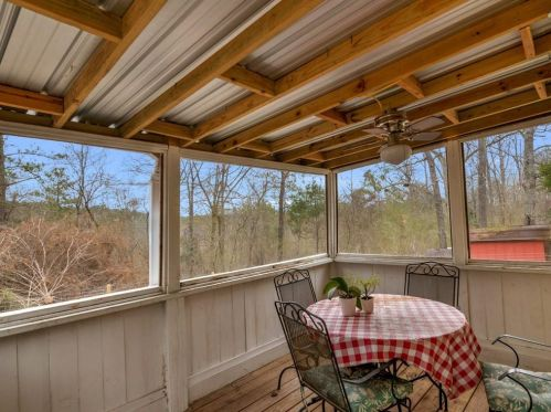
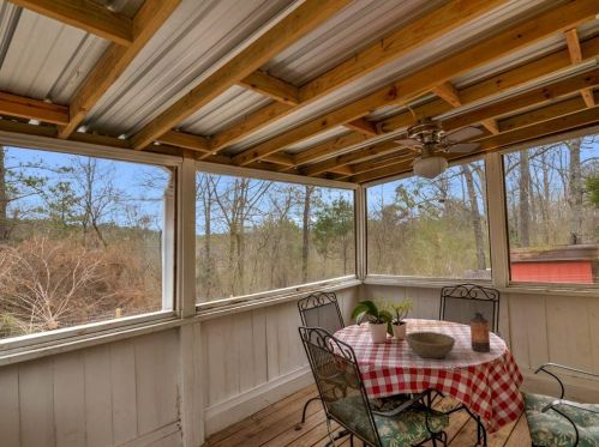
+ bowl (430, 345)
+ bottle (479, 331)
